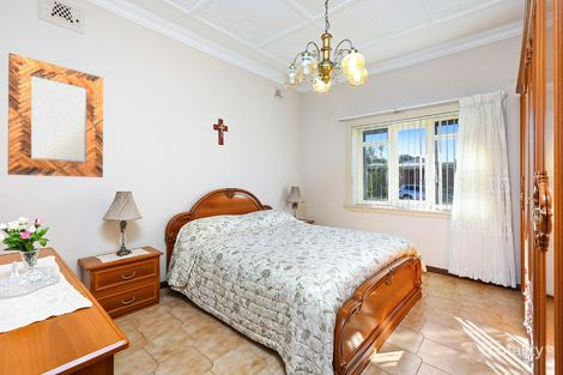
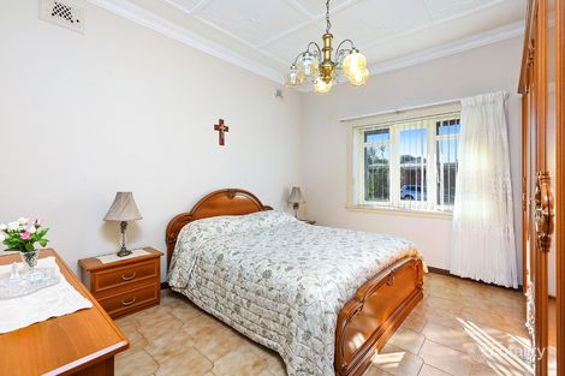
- home mirror (60, 121)
